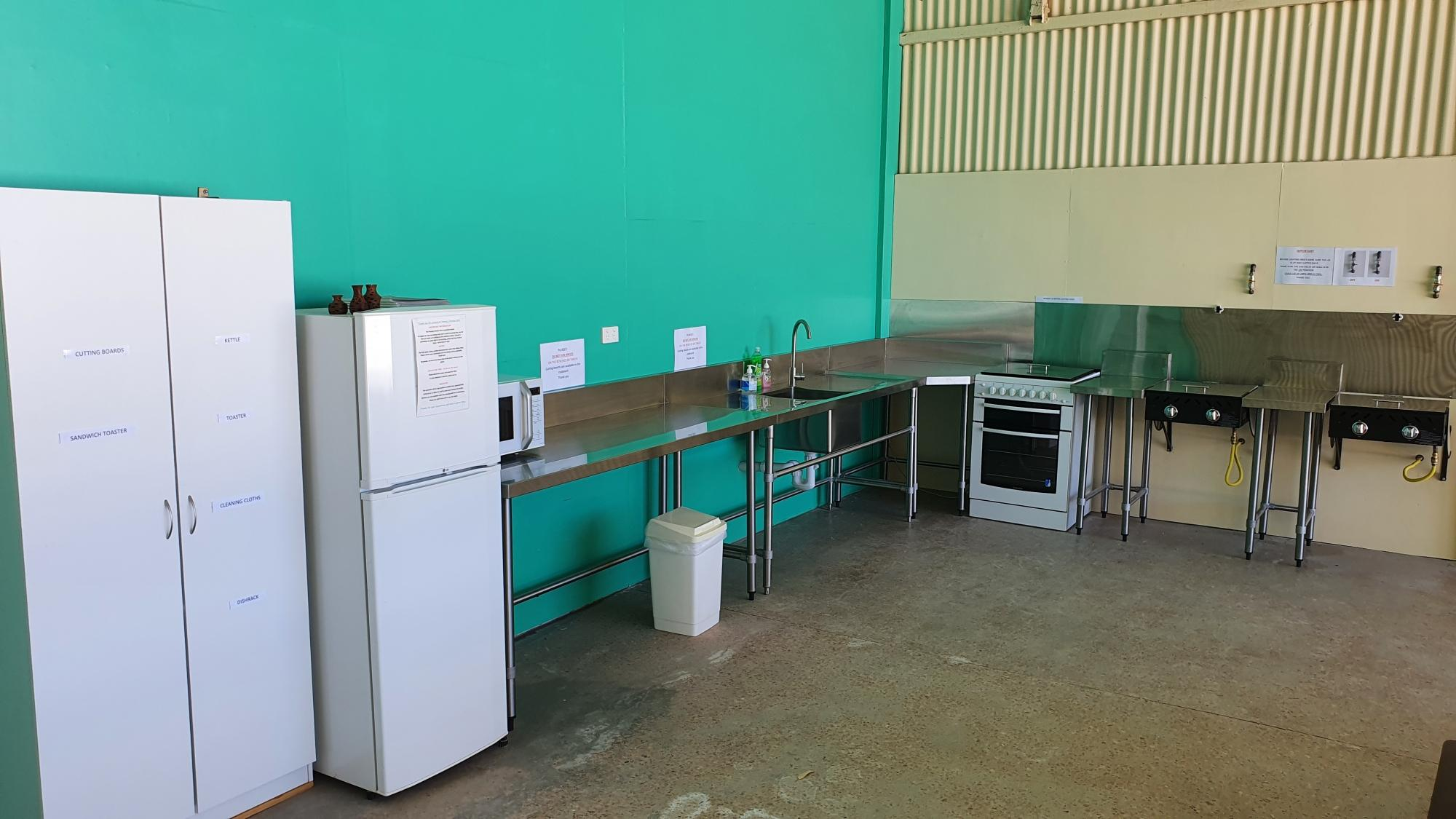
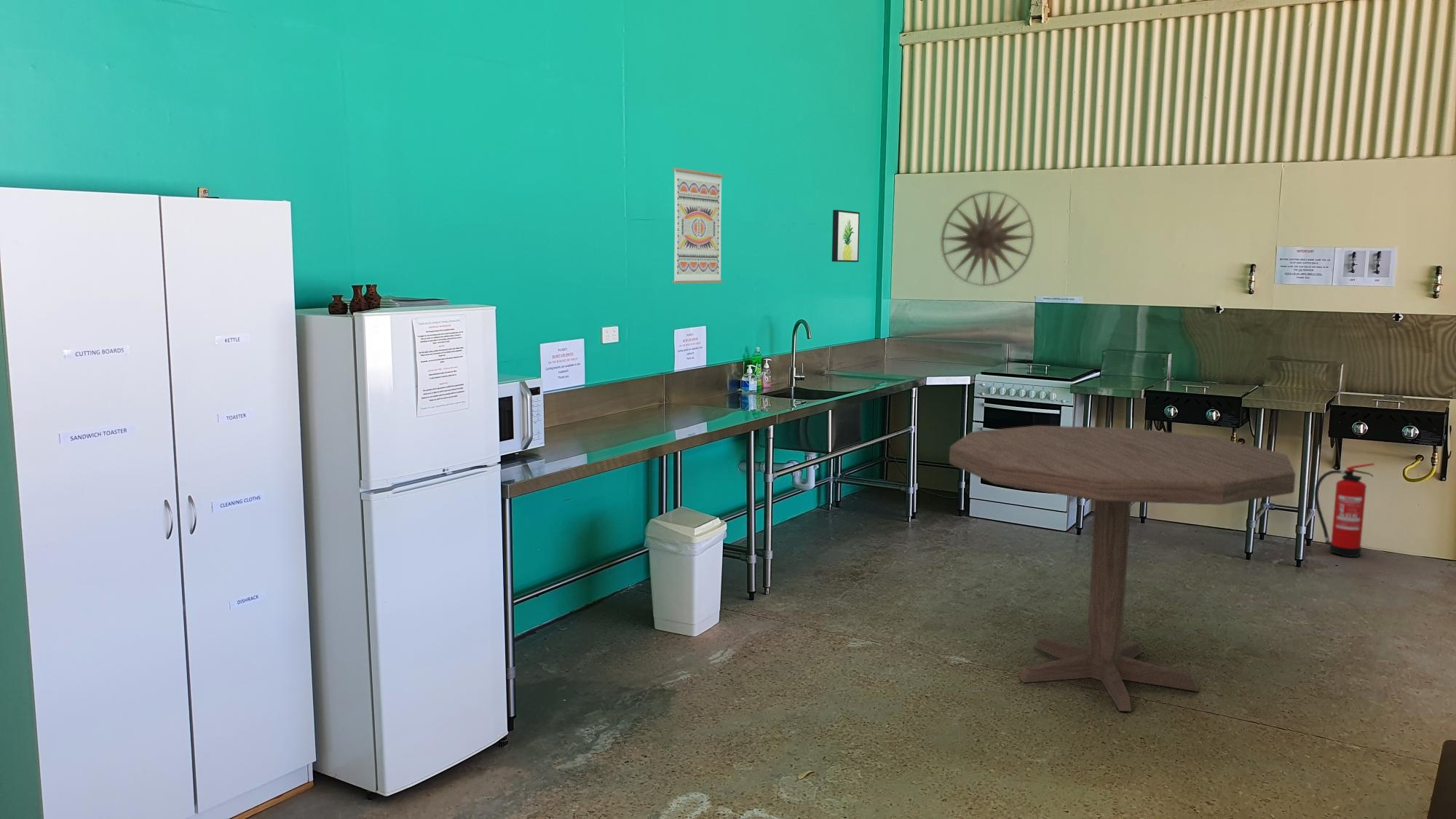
+ wall art (698, 227)
+ wall art (986, 239)
+ wall art (846, 236)
+ dining table (1109, 563)
+ fire extinguisher (1341, 507)
